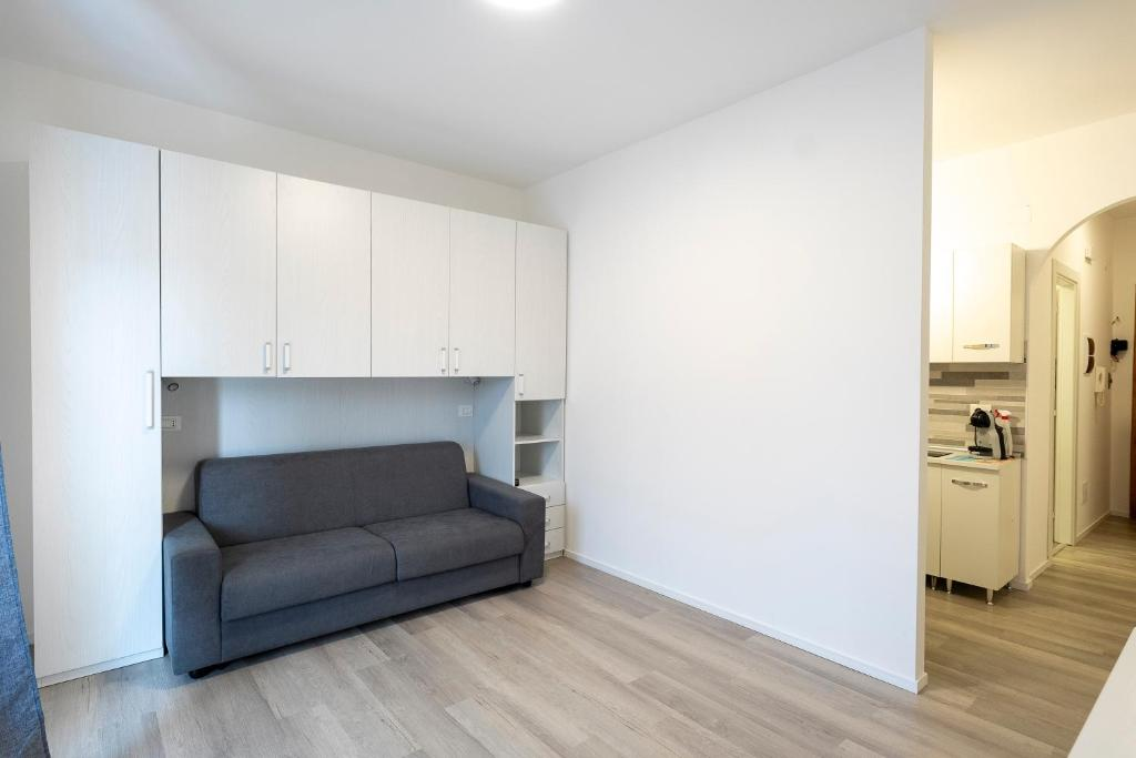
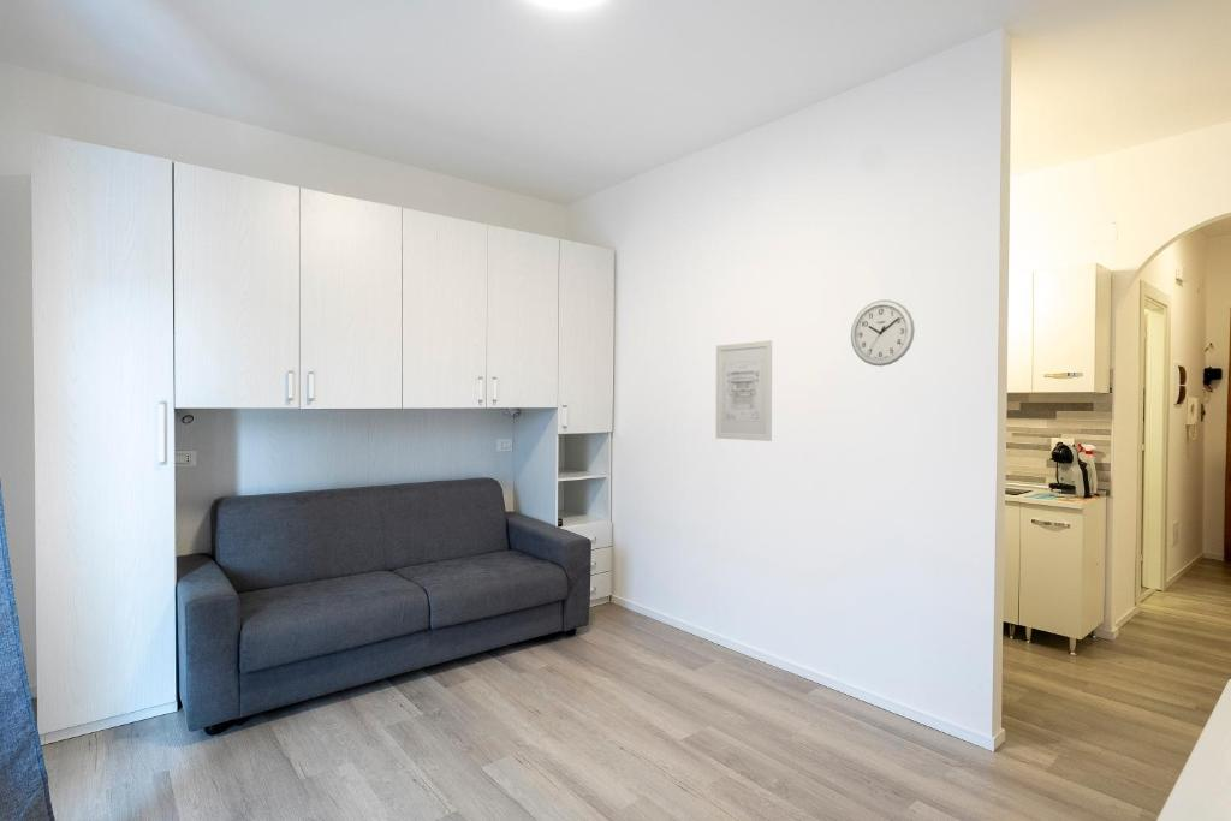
+ wall art (742, 391)
+ wall clock (880, 333)
